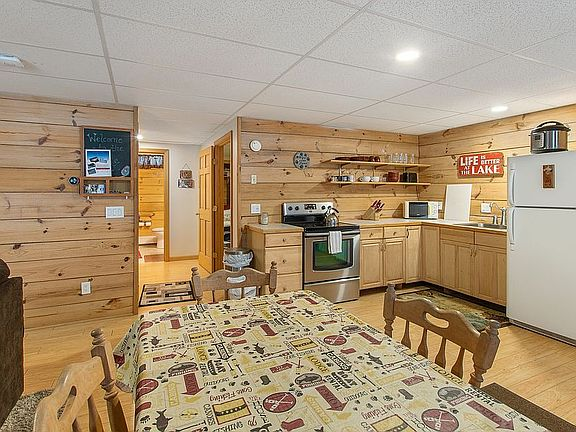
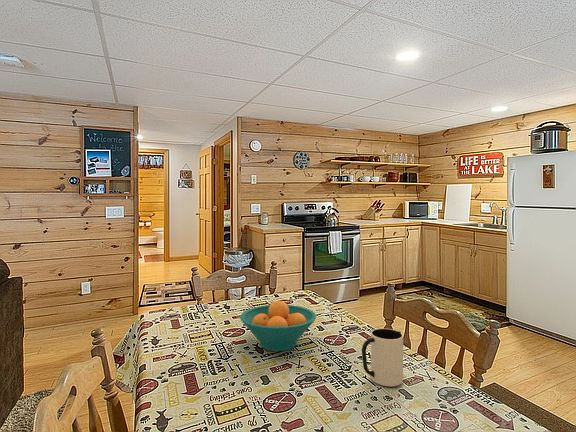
+ fruit bowl (278, 323)
+ pitcher (383, 357)
